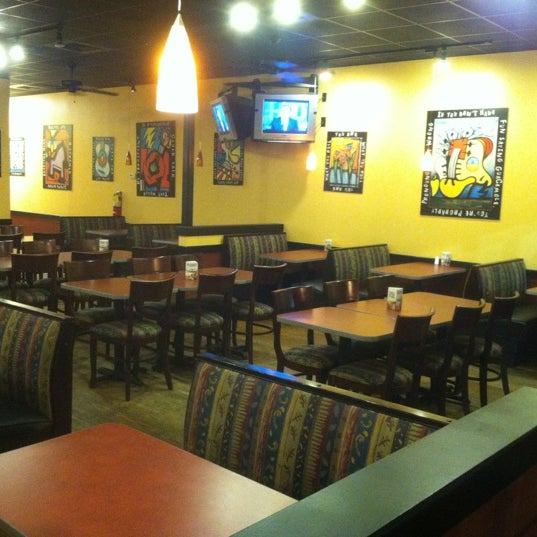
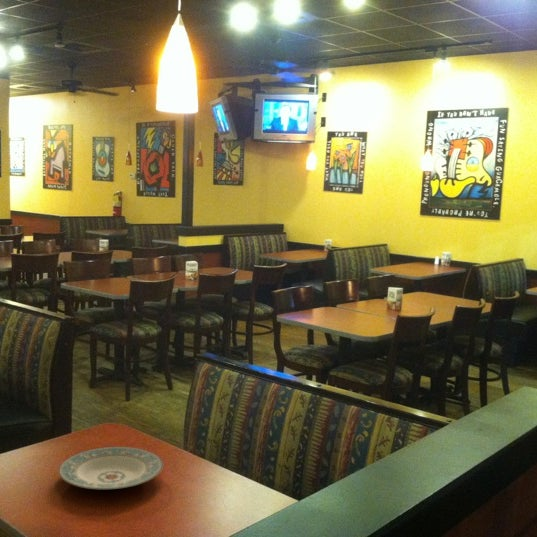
+ plate (111, 472)
